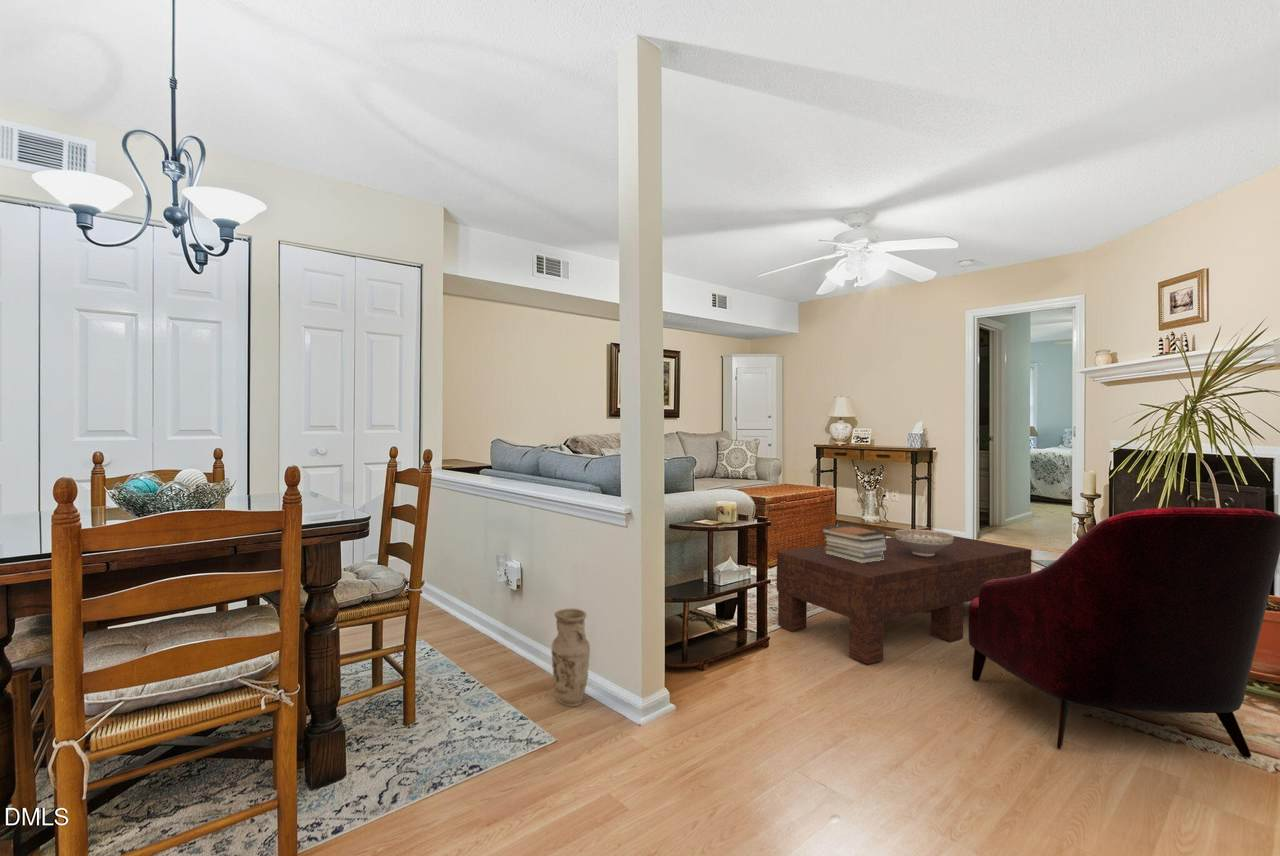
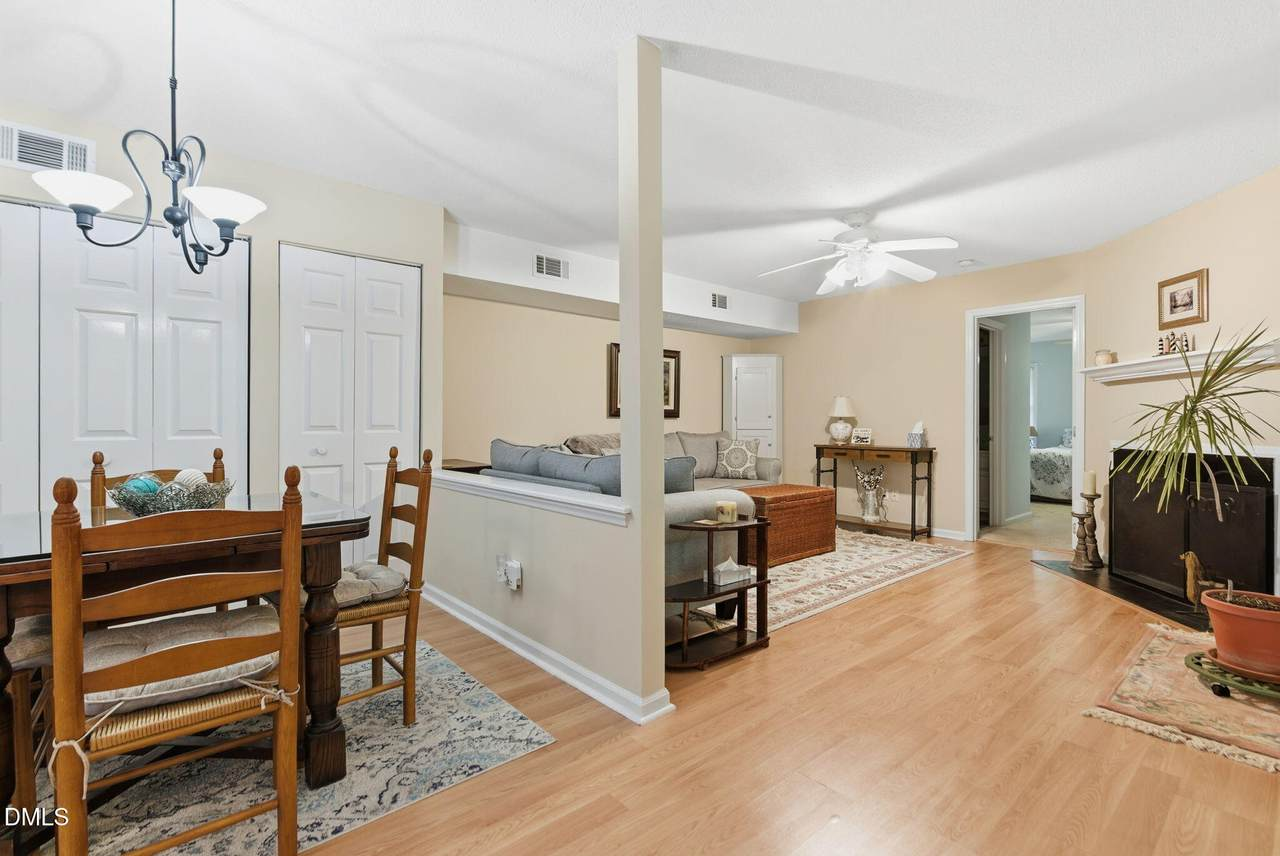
- coffee table (905, 586)
- vase (570, 656)
- decorative bowl (923, 543)
- book stack (853, 542)
- armchair (1113, 608)
